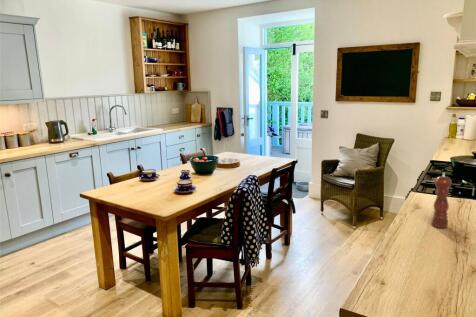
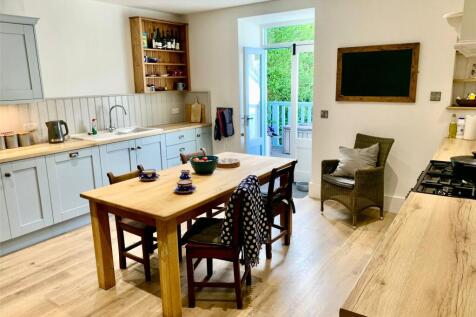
- pepper mill (441, 199)
